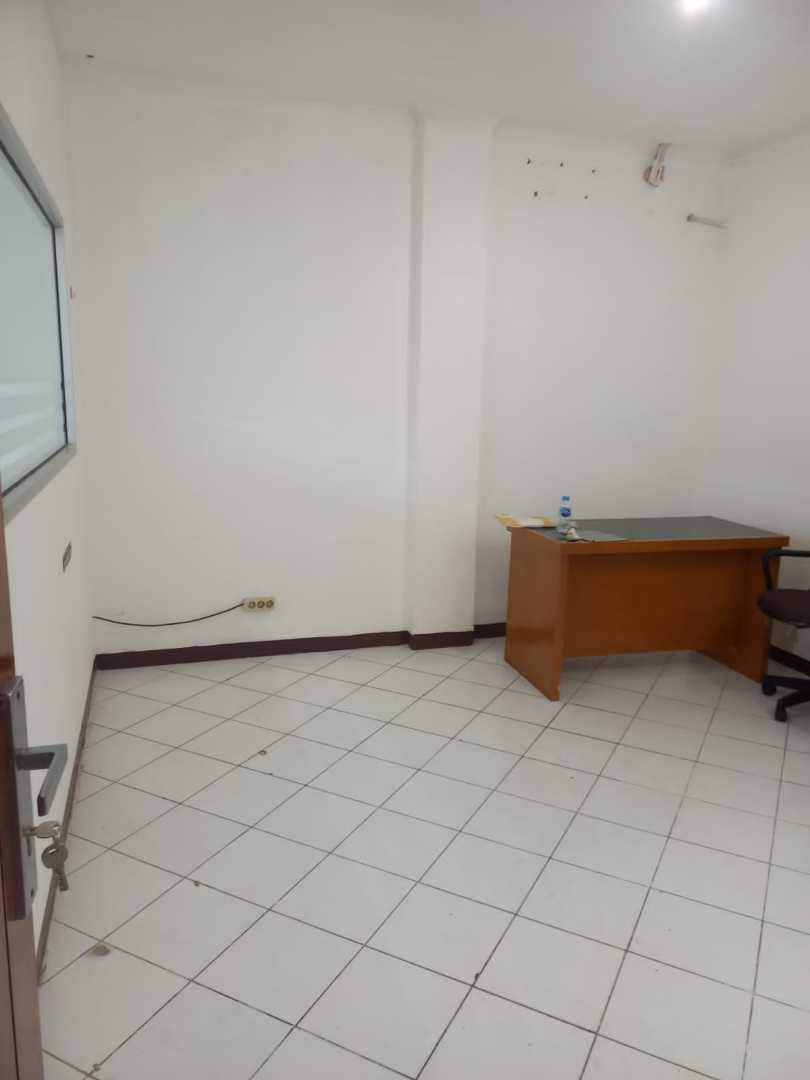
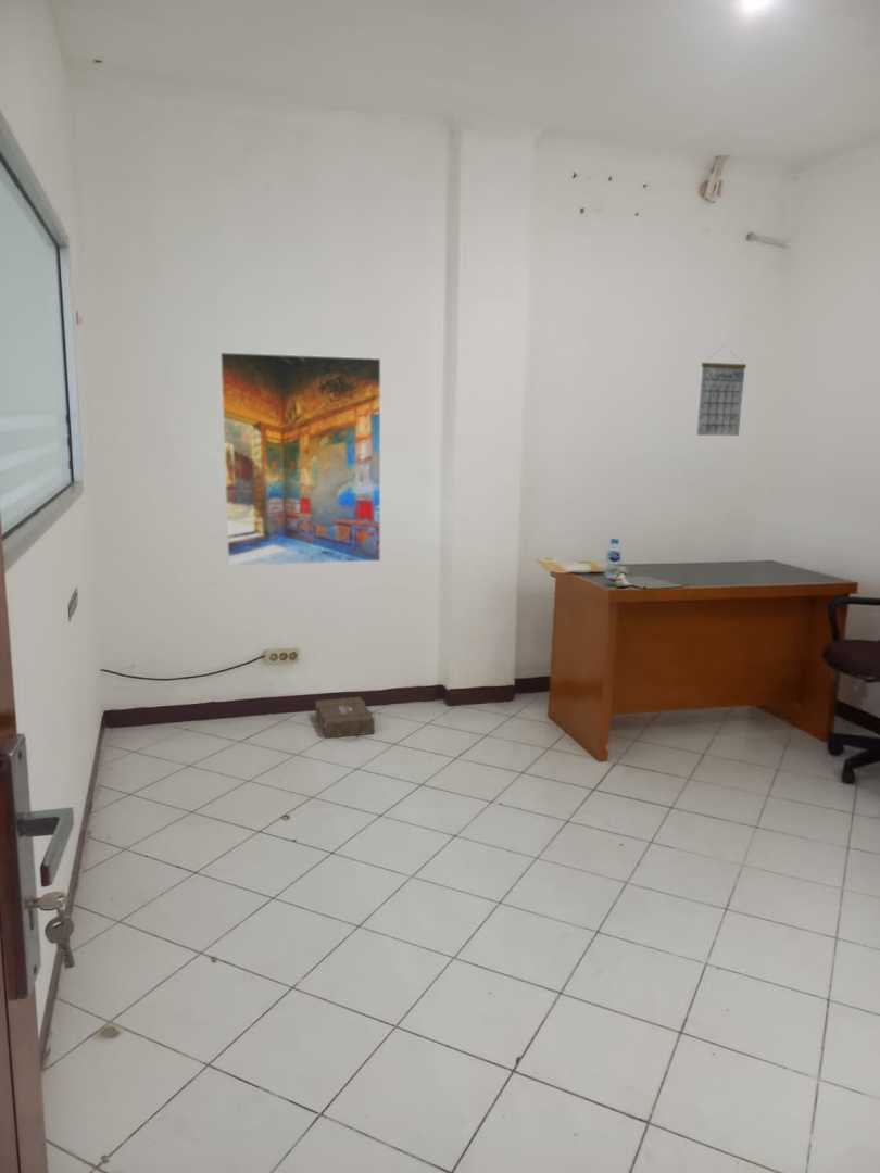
+ calendar (721, 391)
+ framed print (304, 462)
+ ammunition box (344, 716)
